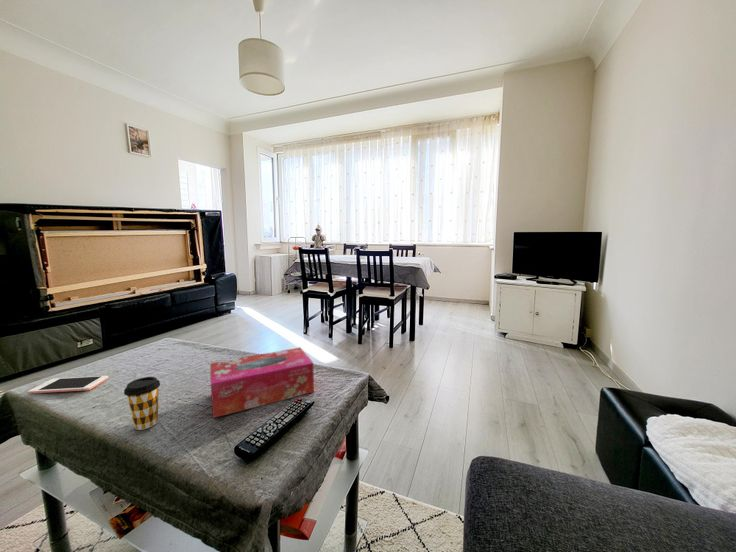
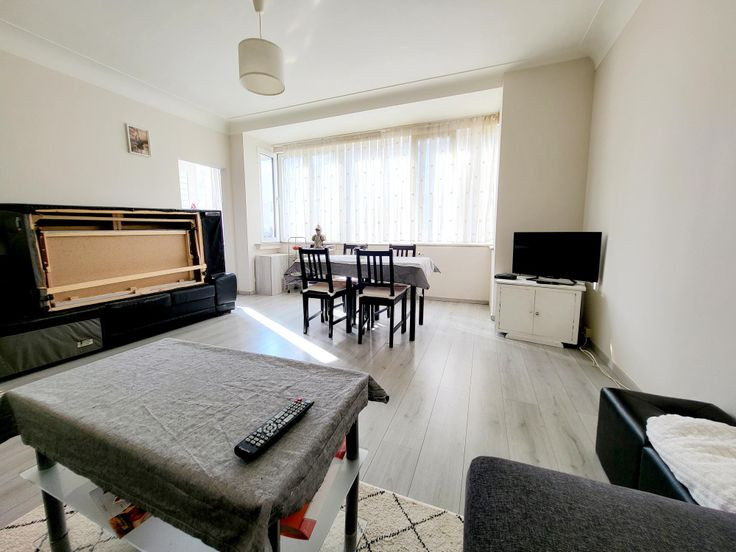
- coffee cup (144, 403)
- tissue box (262, 377)
- cell phone (70, 384)
